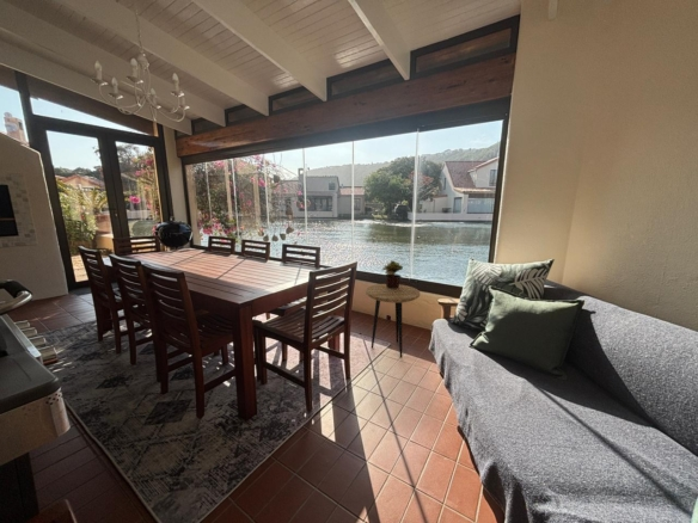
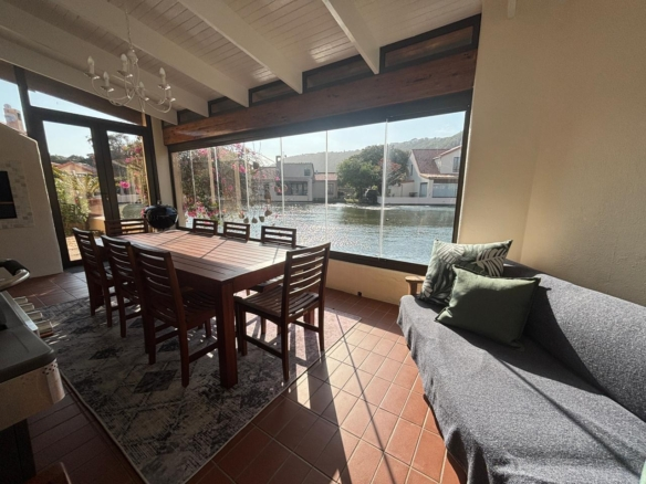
- potted plant (392, 273)
- side table (396, 320)
